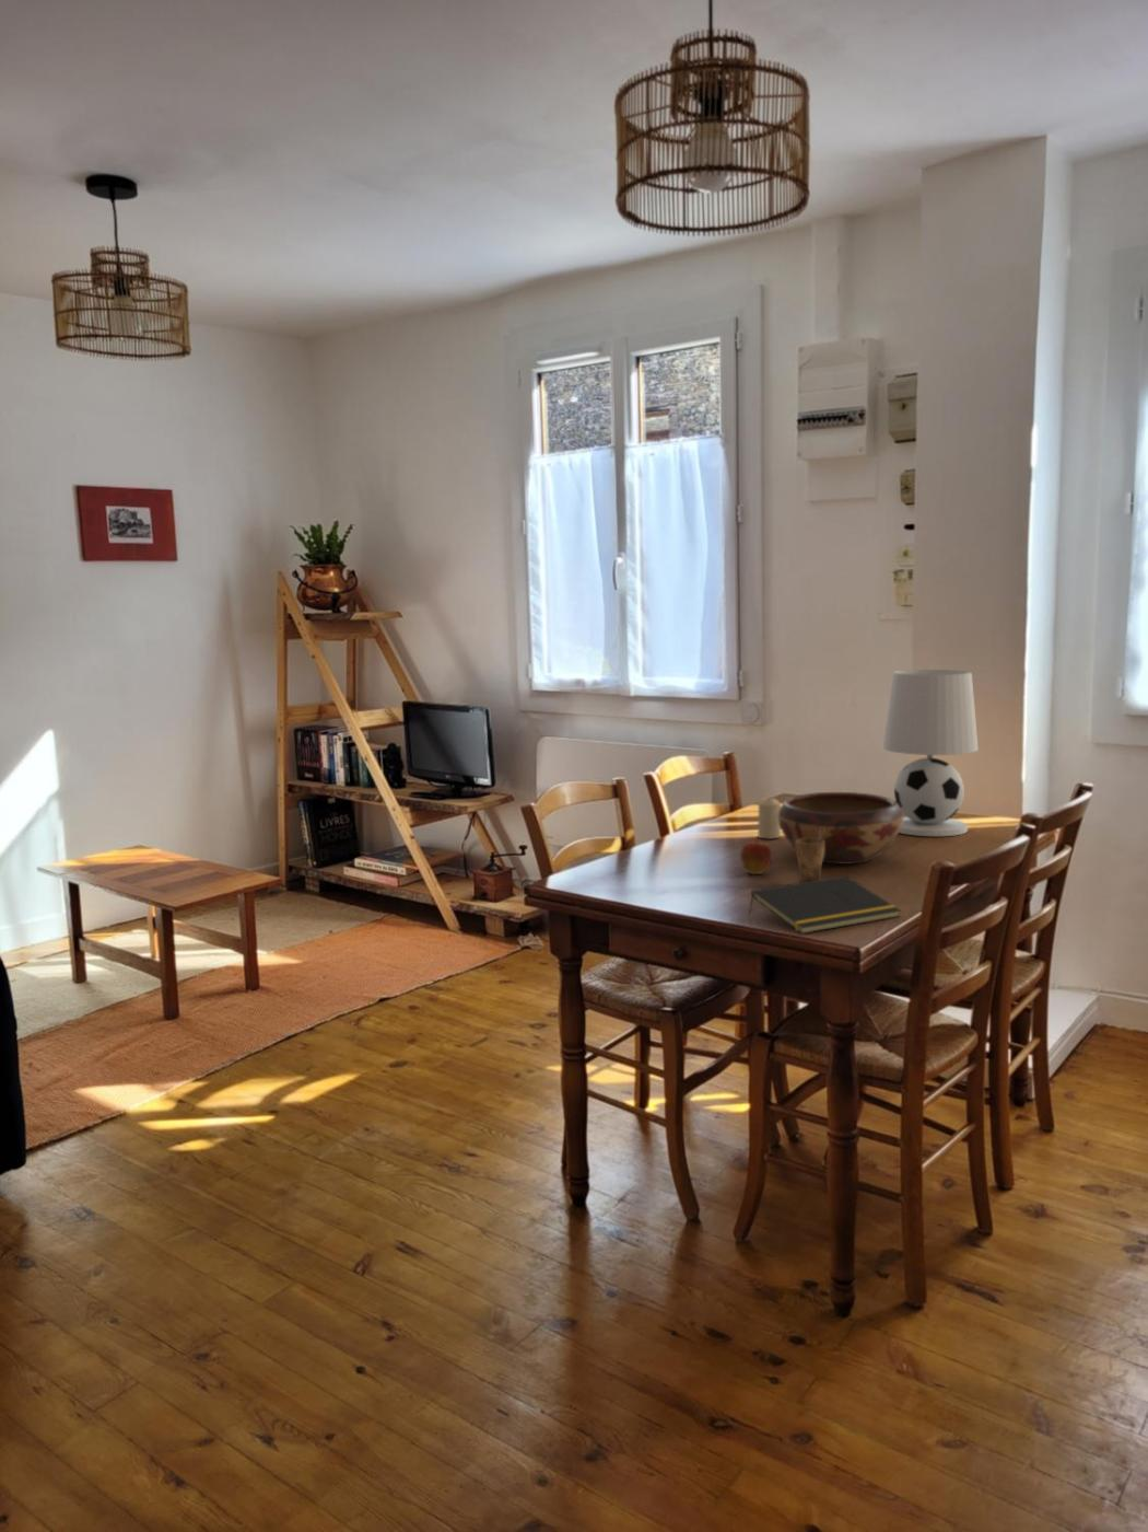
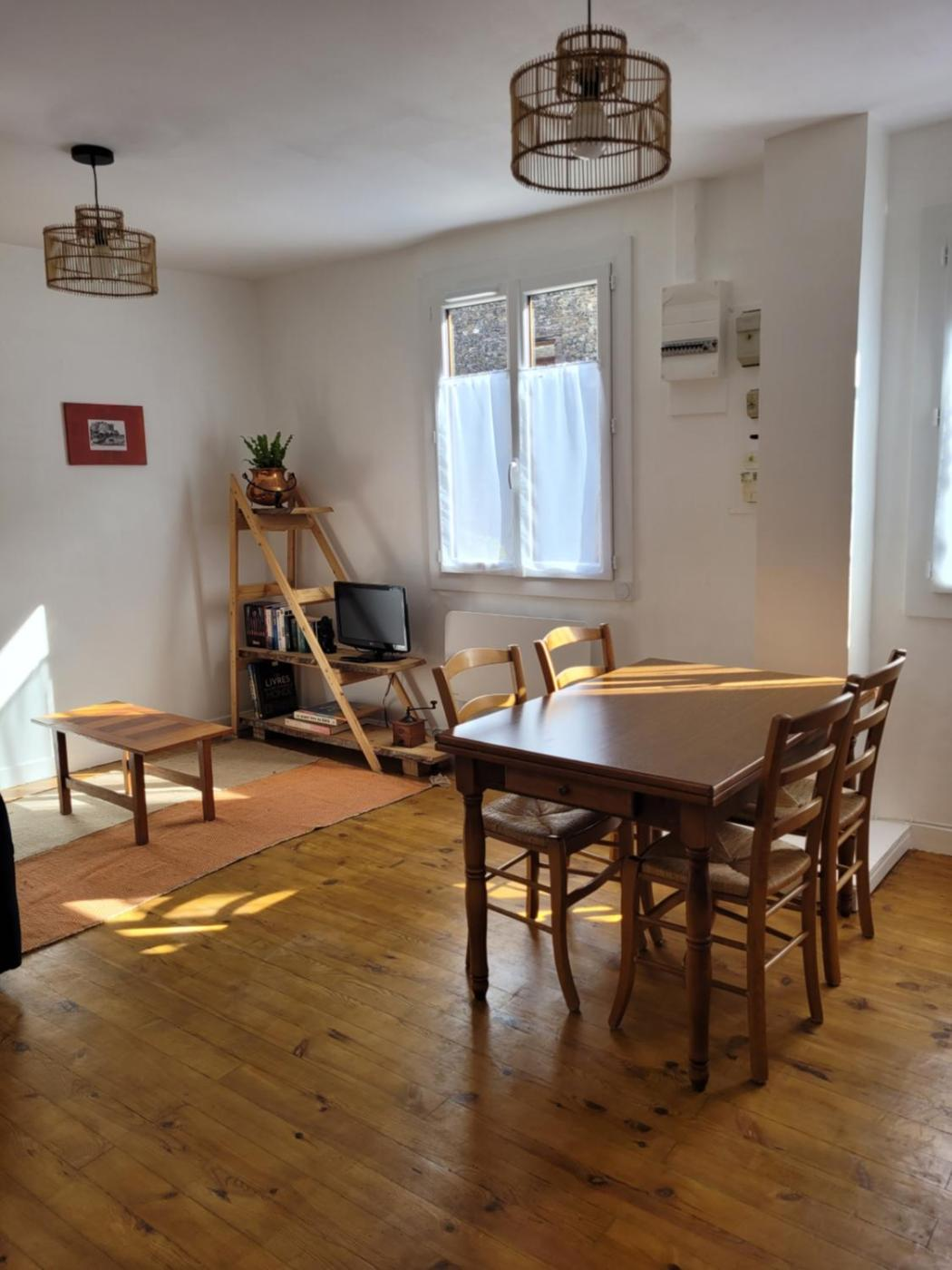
- decorative bowl (838, 830)
- candle (768, 817)
- notepad (825, 902)
- cup (809, 856)
- table lamp (930, 750)
- fruit (756, 854)
